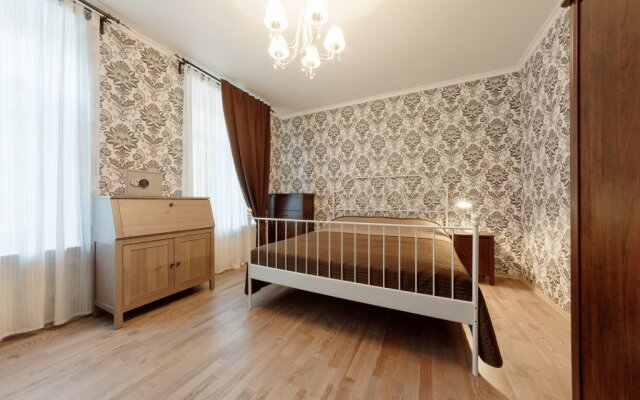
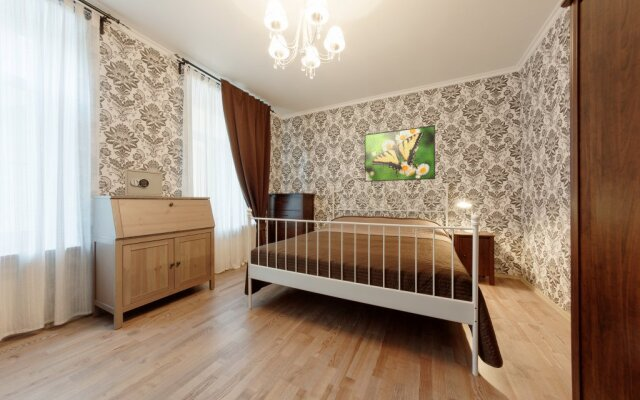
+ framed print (397, 155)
